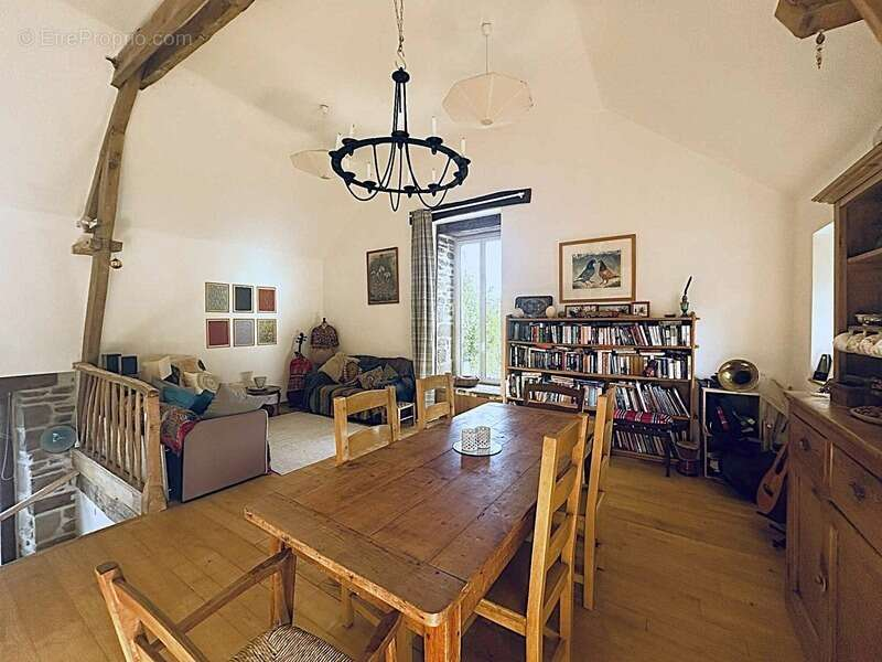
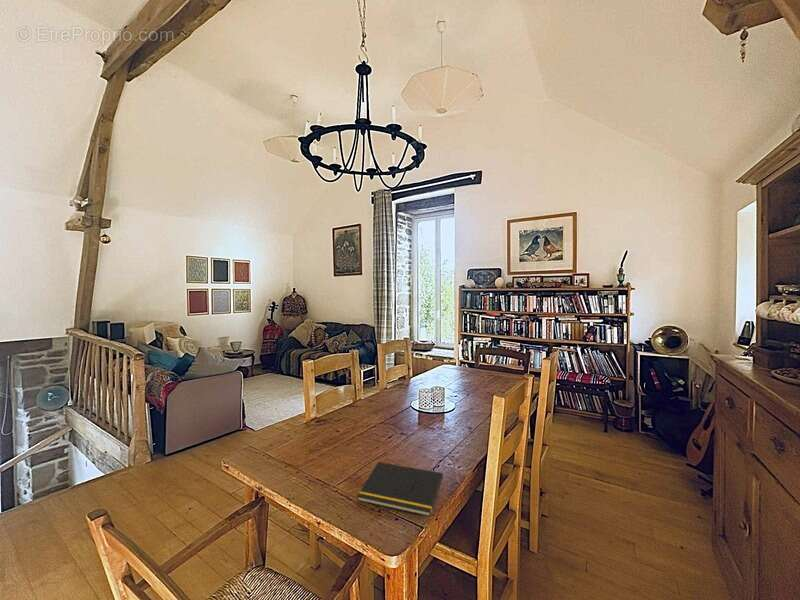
+ notepad (401, 486)
